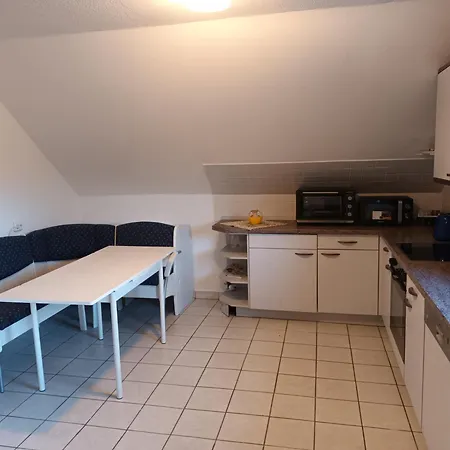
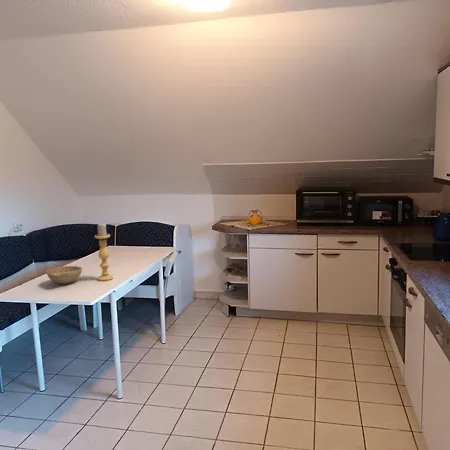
+ candle holder (103, 251)
+ decorative bowl (64, 275)
